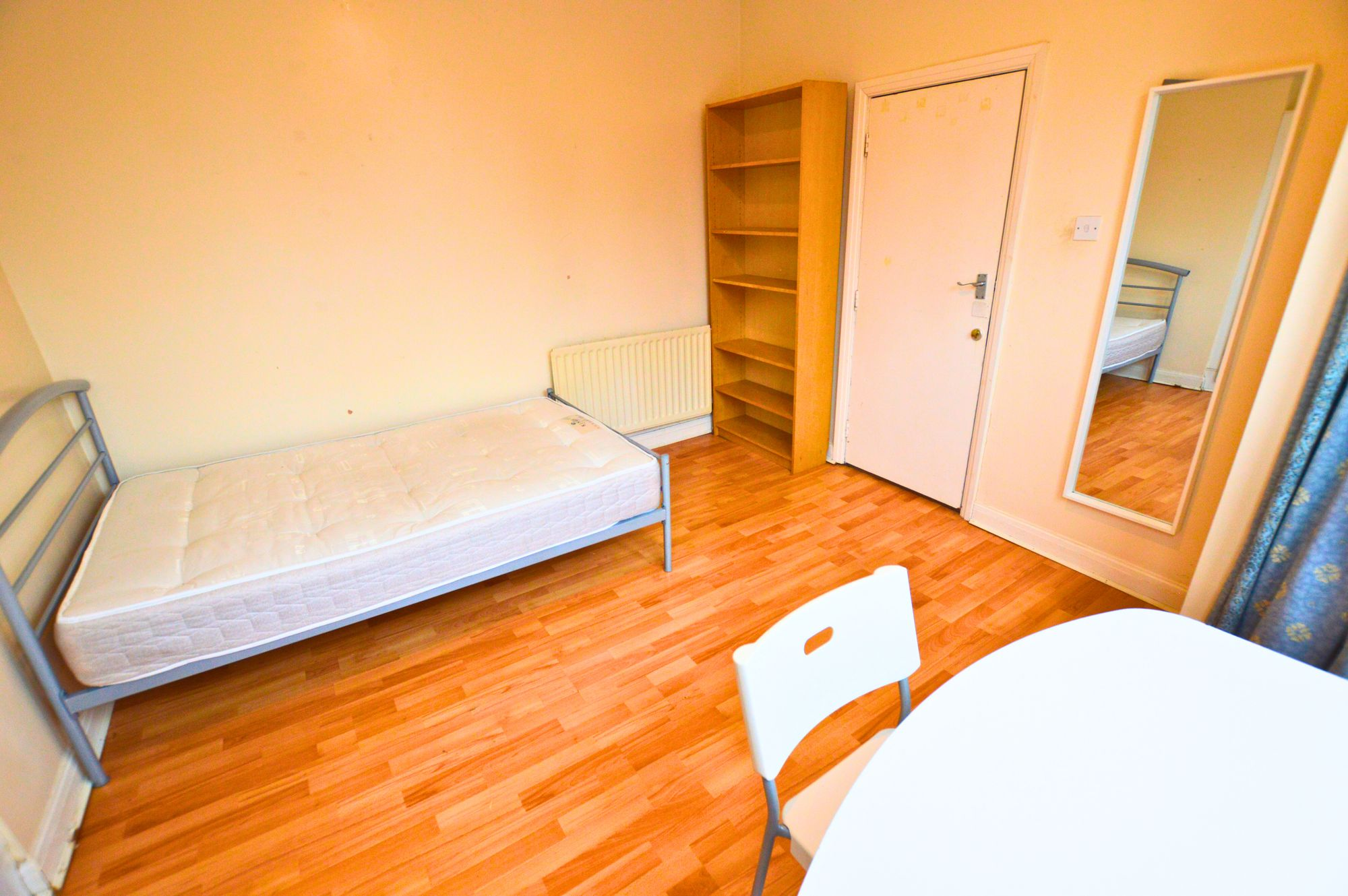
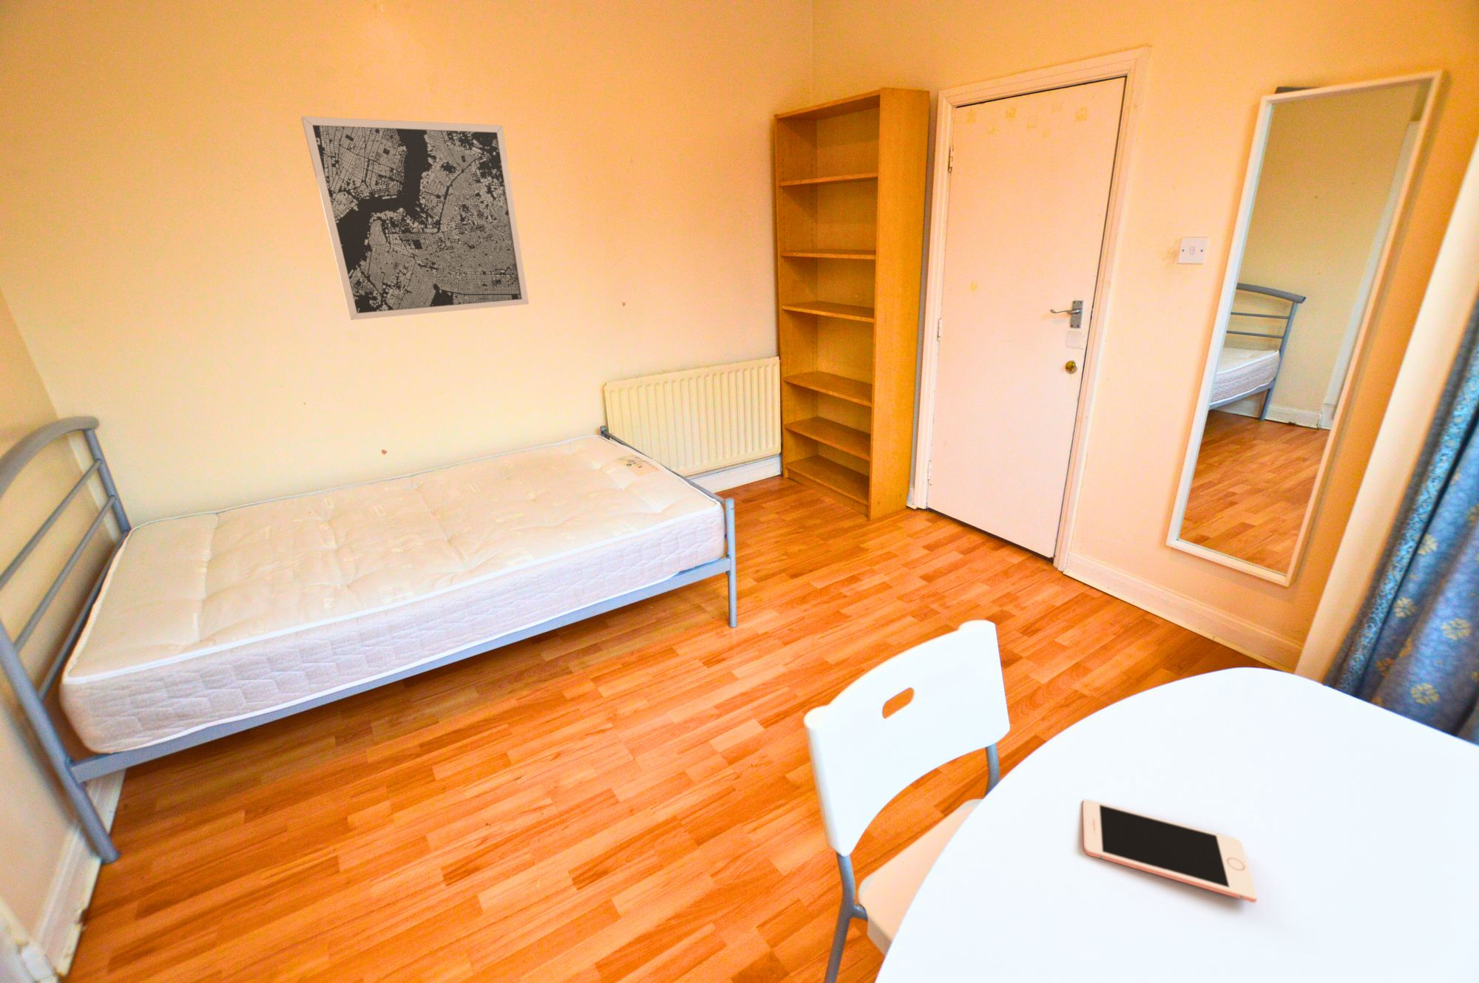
+ cell phone (1163, 847)
+ wall art (427, 221)
